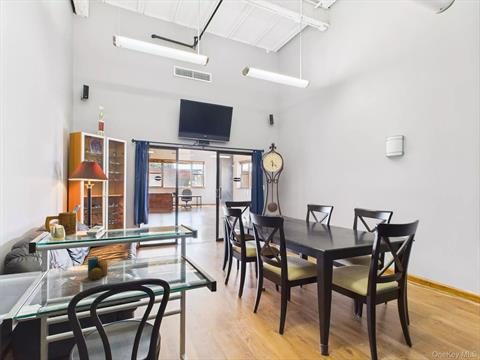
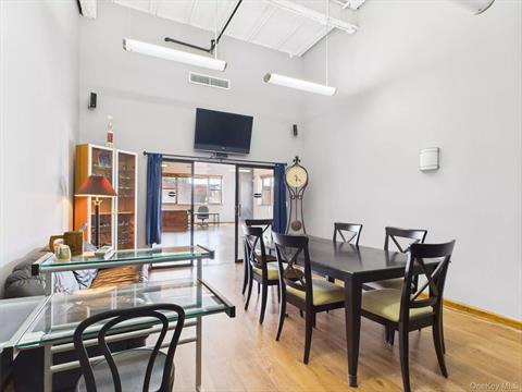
- candle (98, 267)
